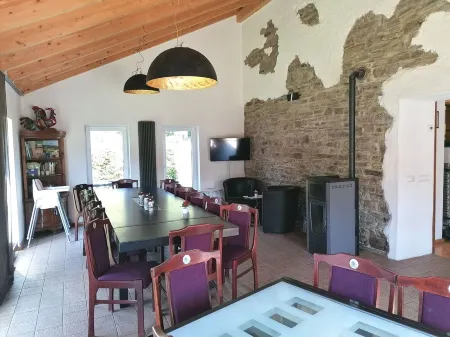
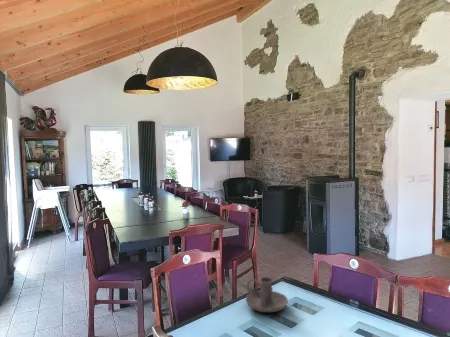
+ candle holder (263, 291)
